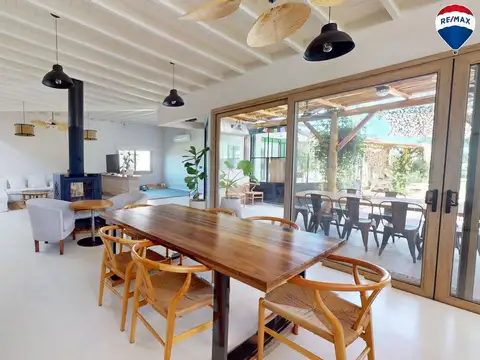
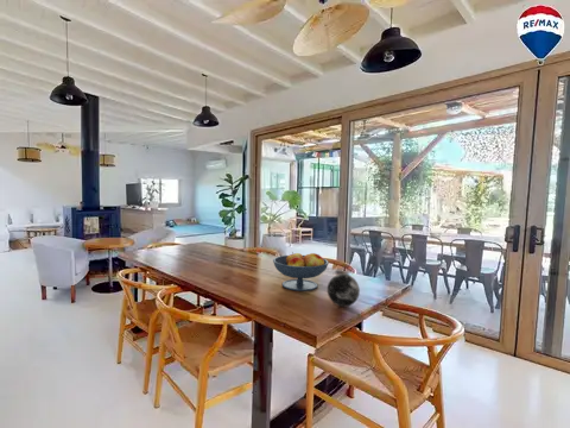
+ decorative orb (343, 290)
+ fruit bowl (299, 268)
